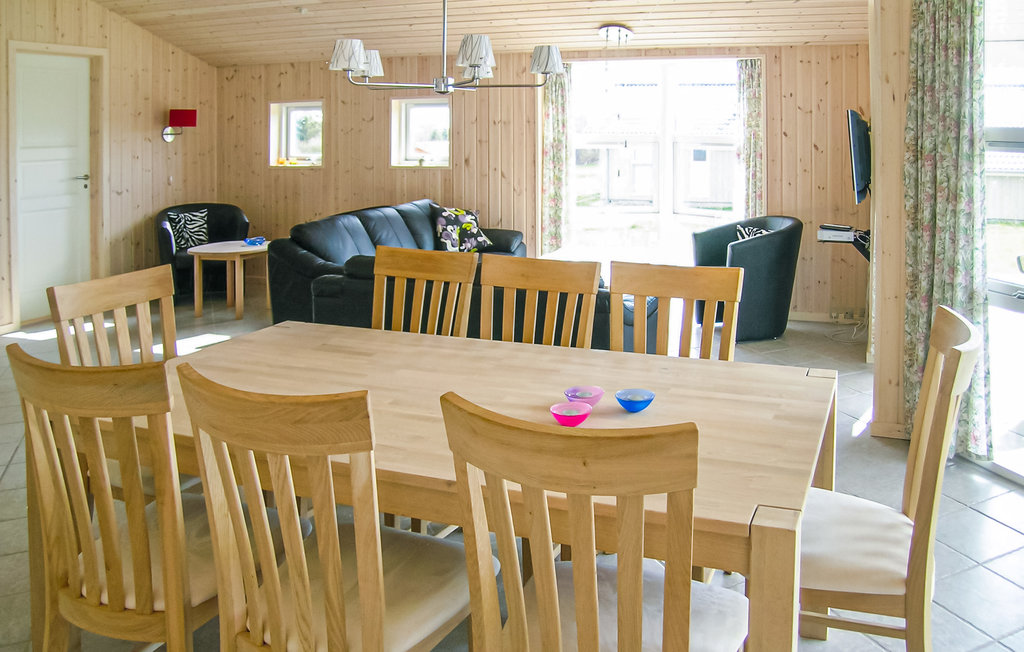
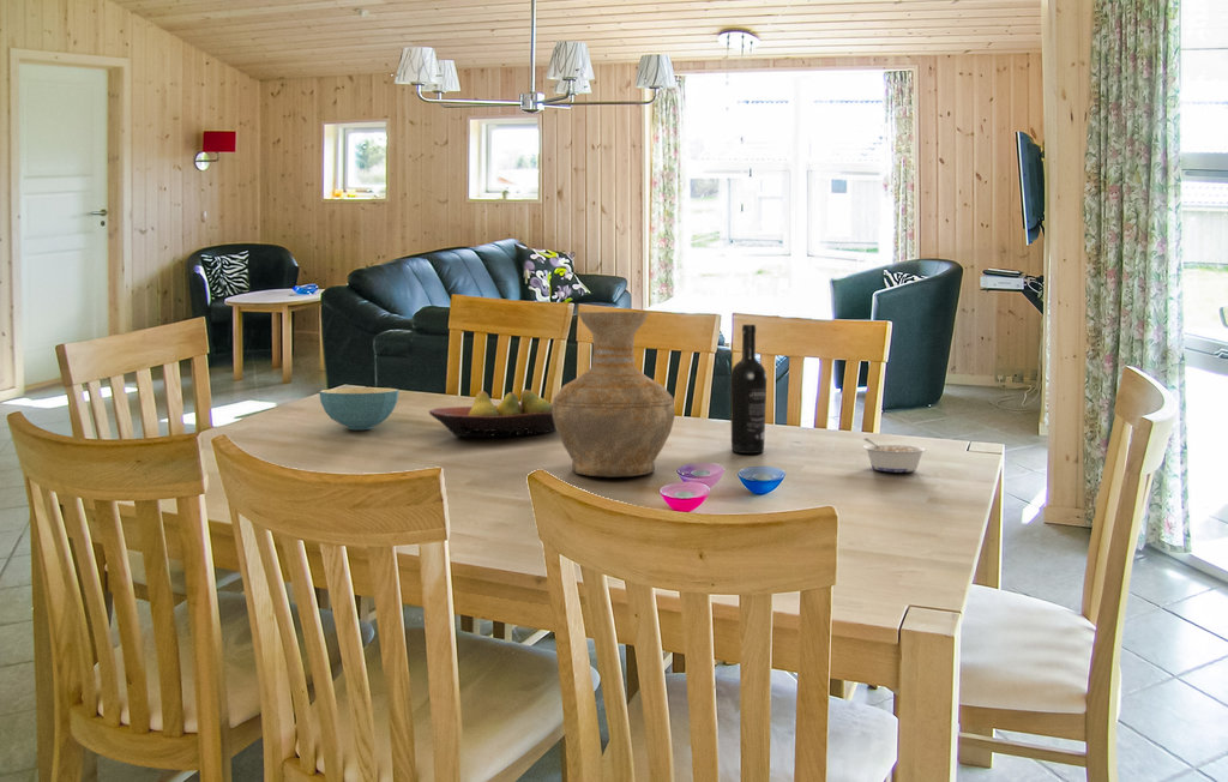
+ wine bottle (748, 387)
+ fruit bowl (505, 411)
+ legume (891, 456)
+ vase (613, 391)
+ cereal bowl (360, 409)
